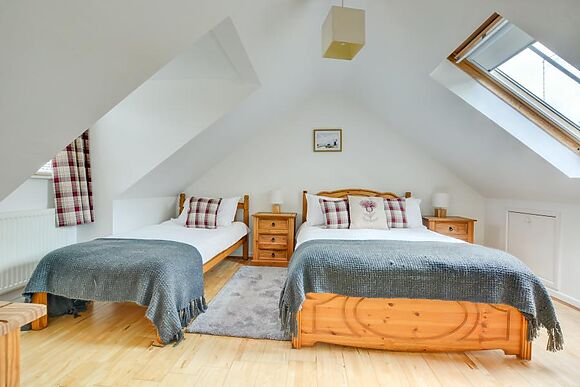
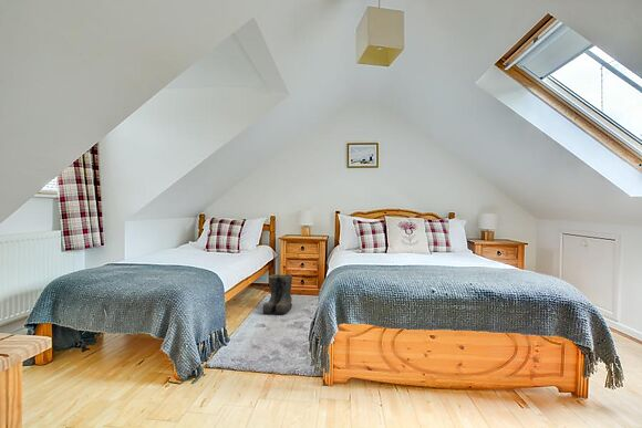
+ boots (278, 292)
